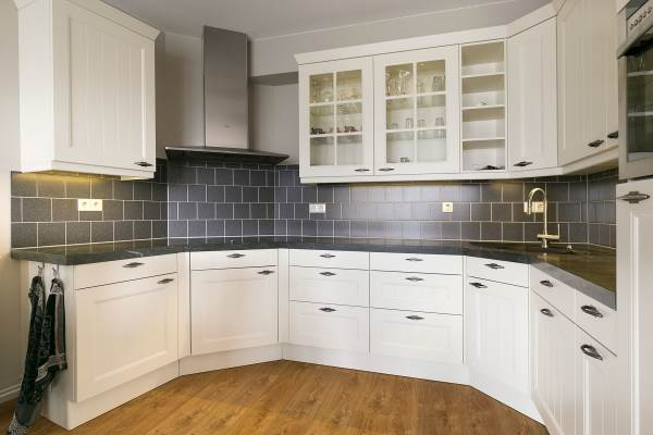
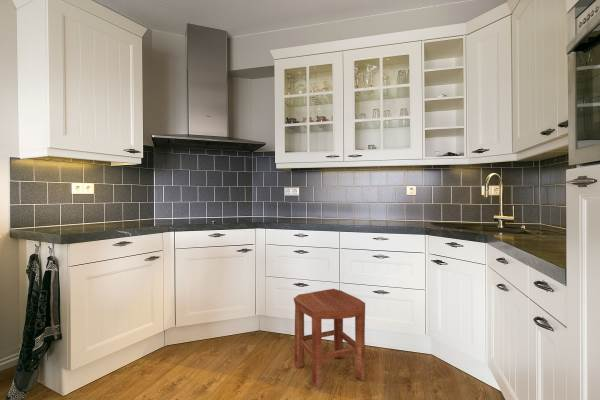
+ stool (328, 334)
